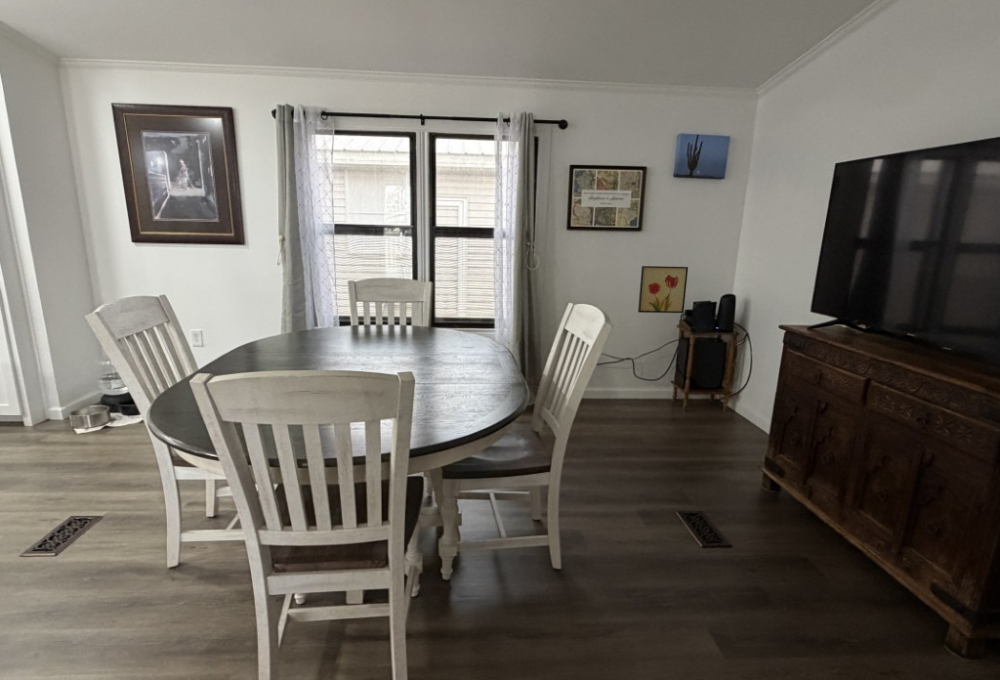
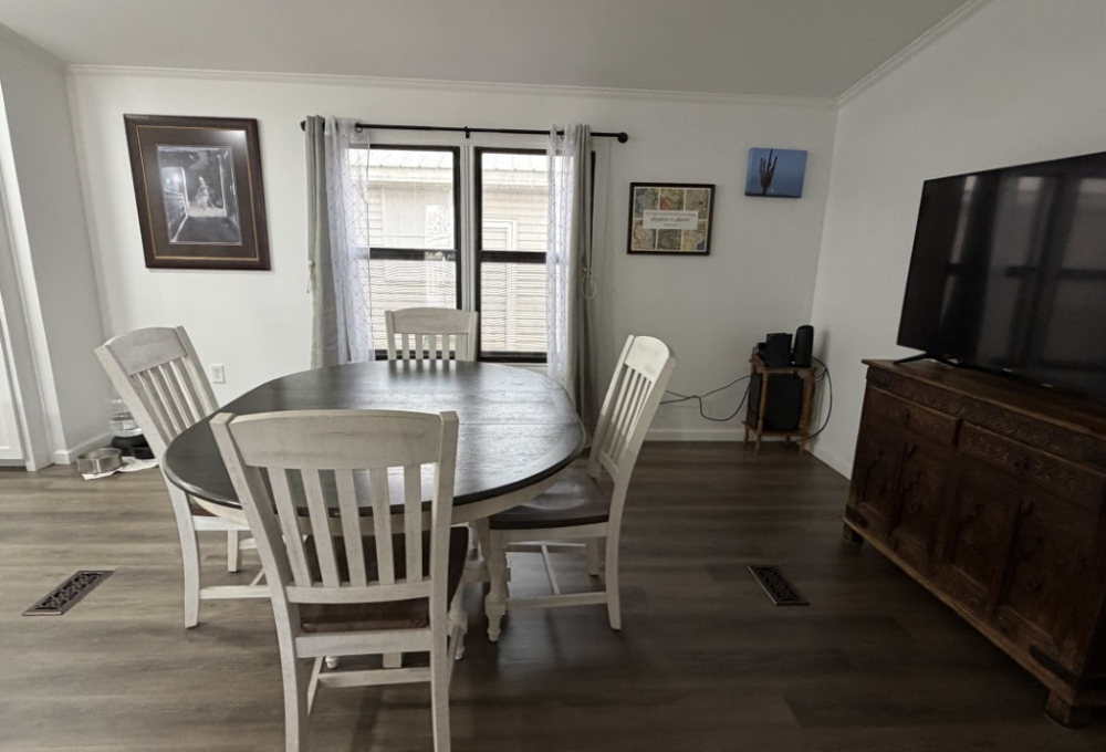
- wall art (662, 289)
